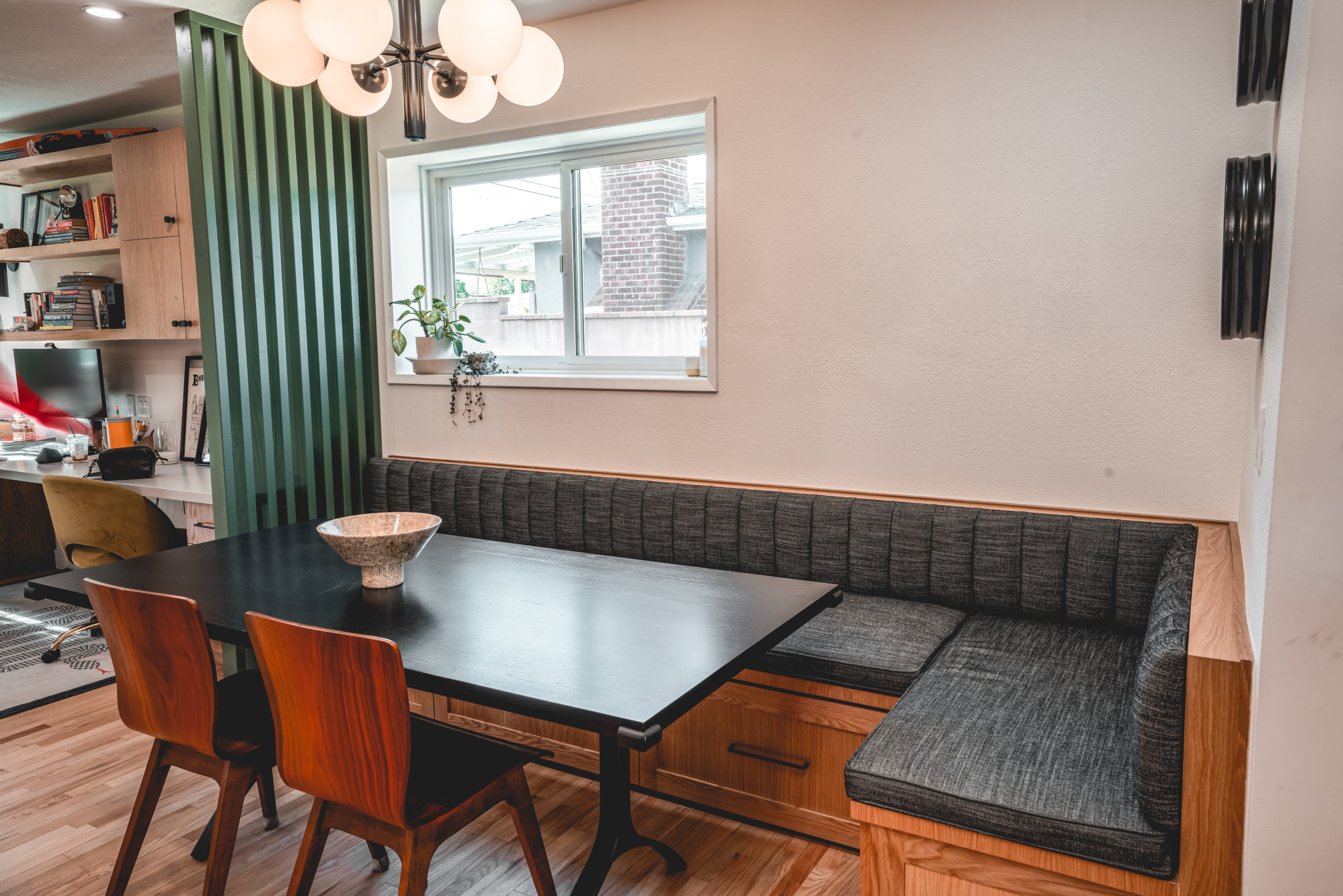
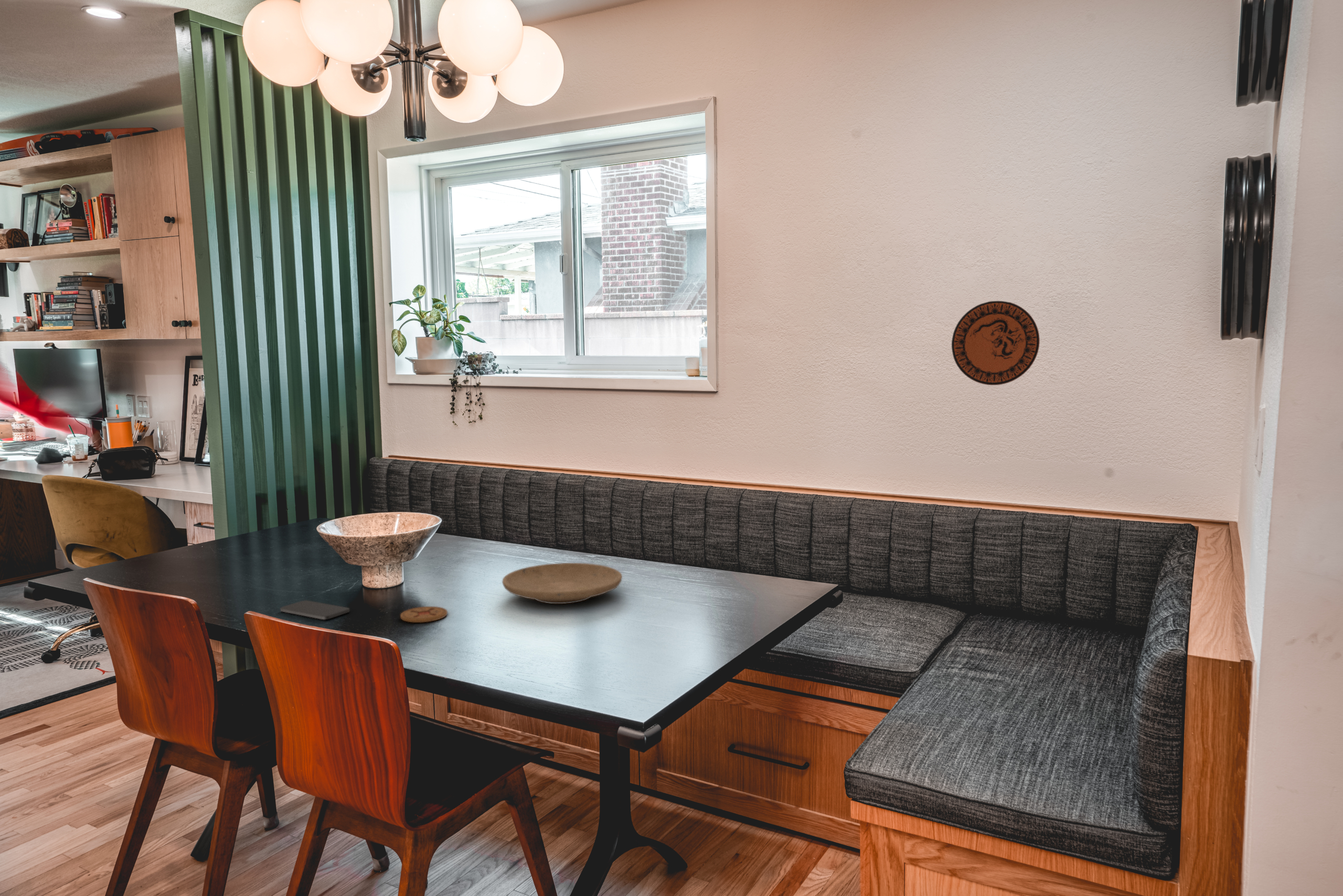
+ smartphone (315, 610)
+ coaster (424, 614)
+ plate (563, 586)
+ decorative plate (995, 343)
